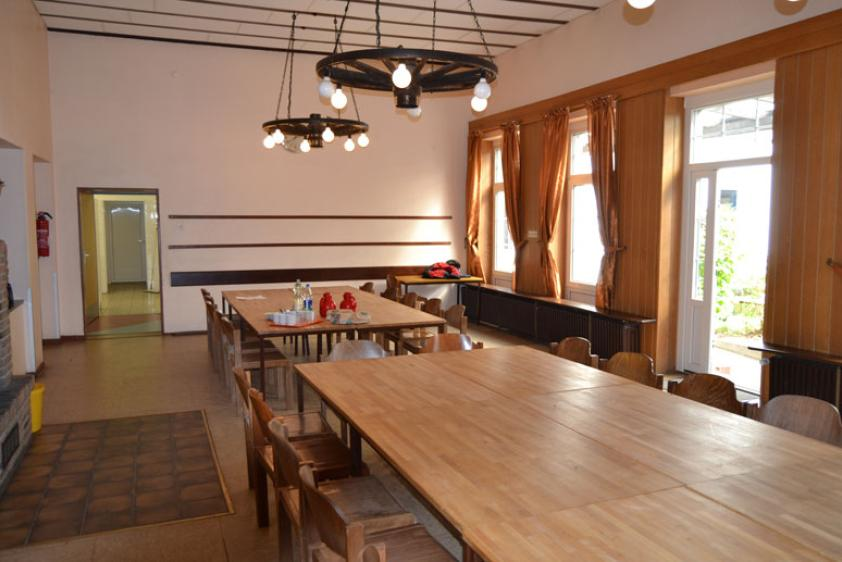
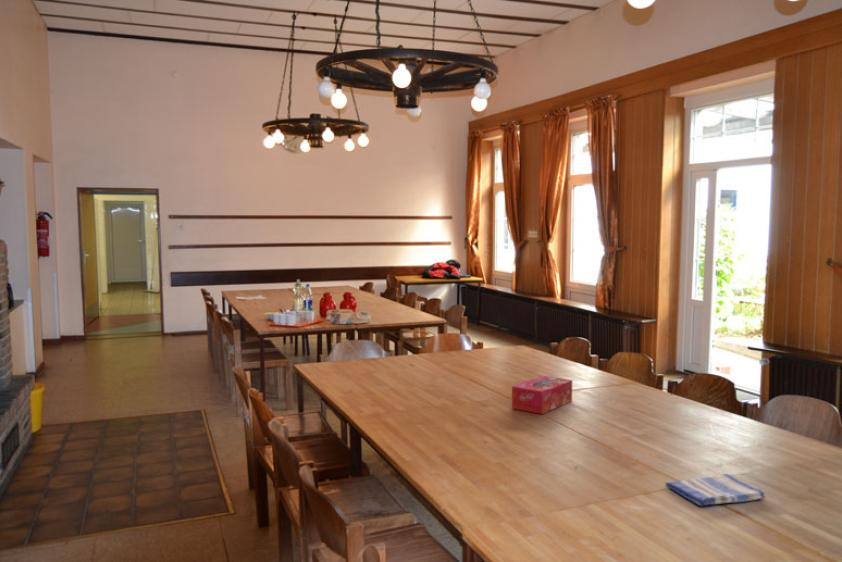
+ dish towel (714, 488)
+ tissue box (542, 393)
